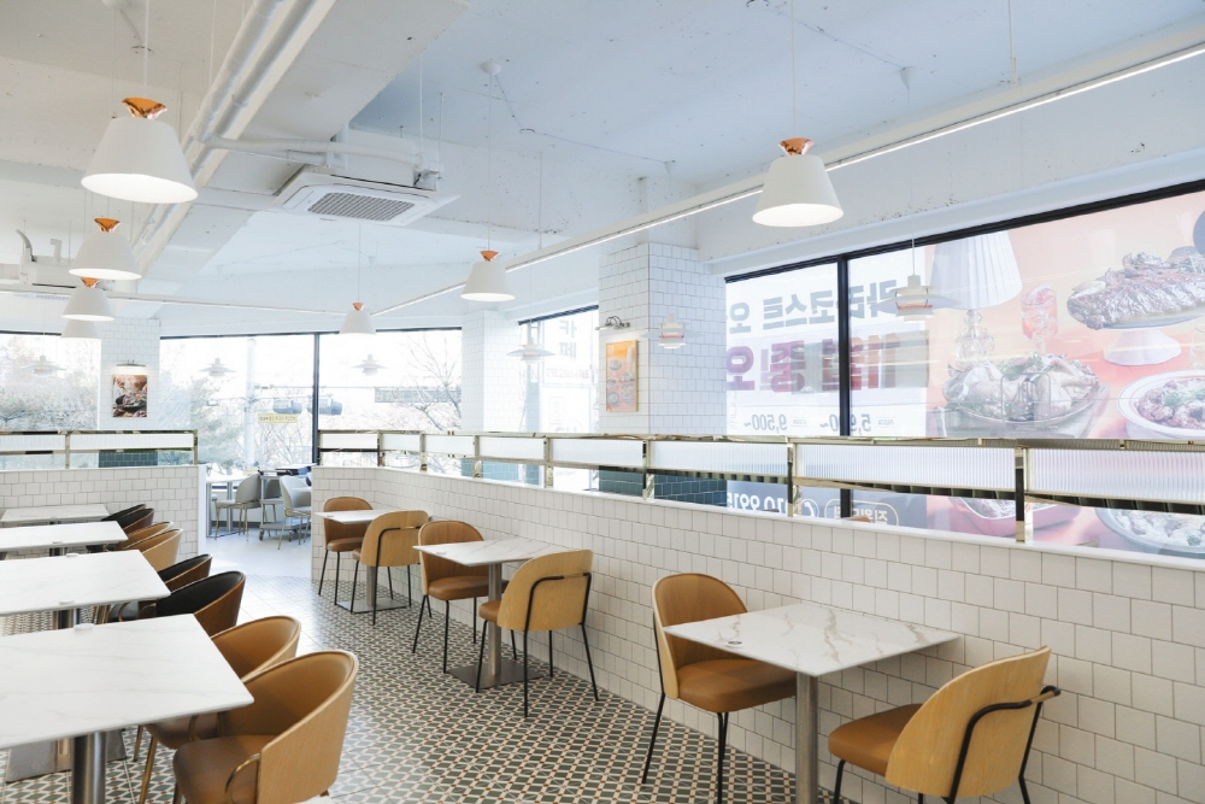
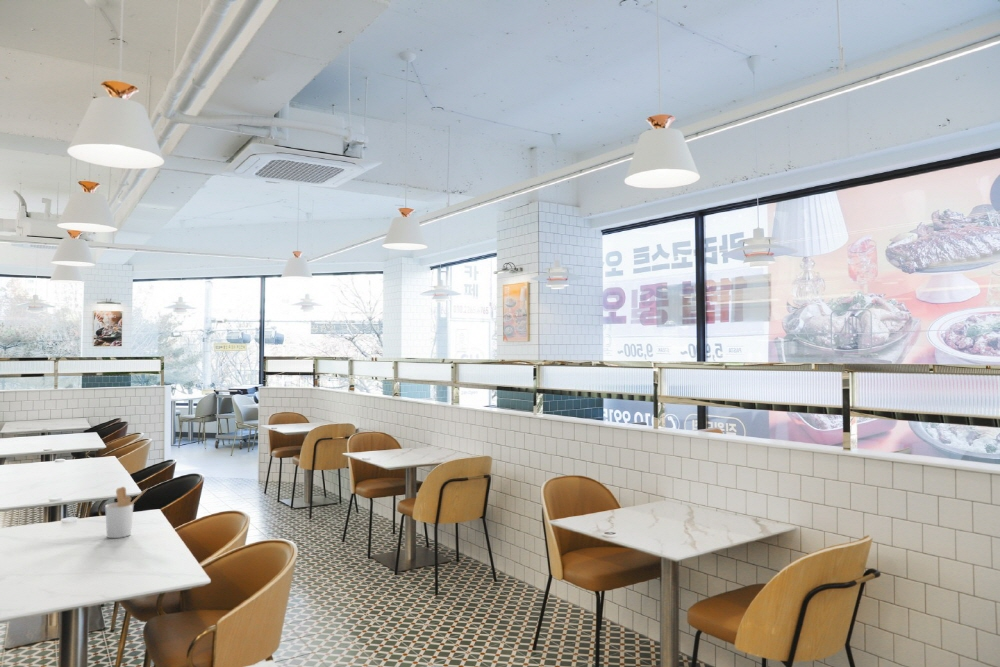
+ utensil holder (126, 511)
